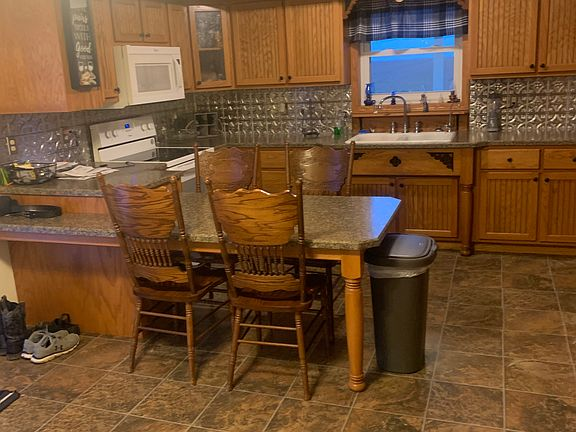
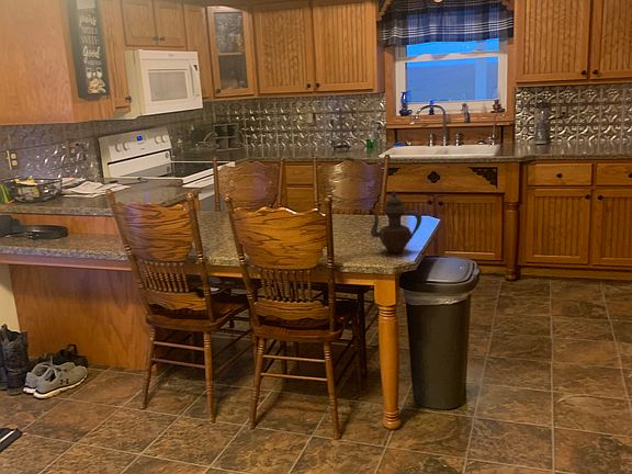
+ teapot (395, 221)
